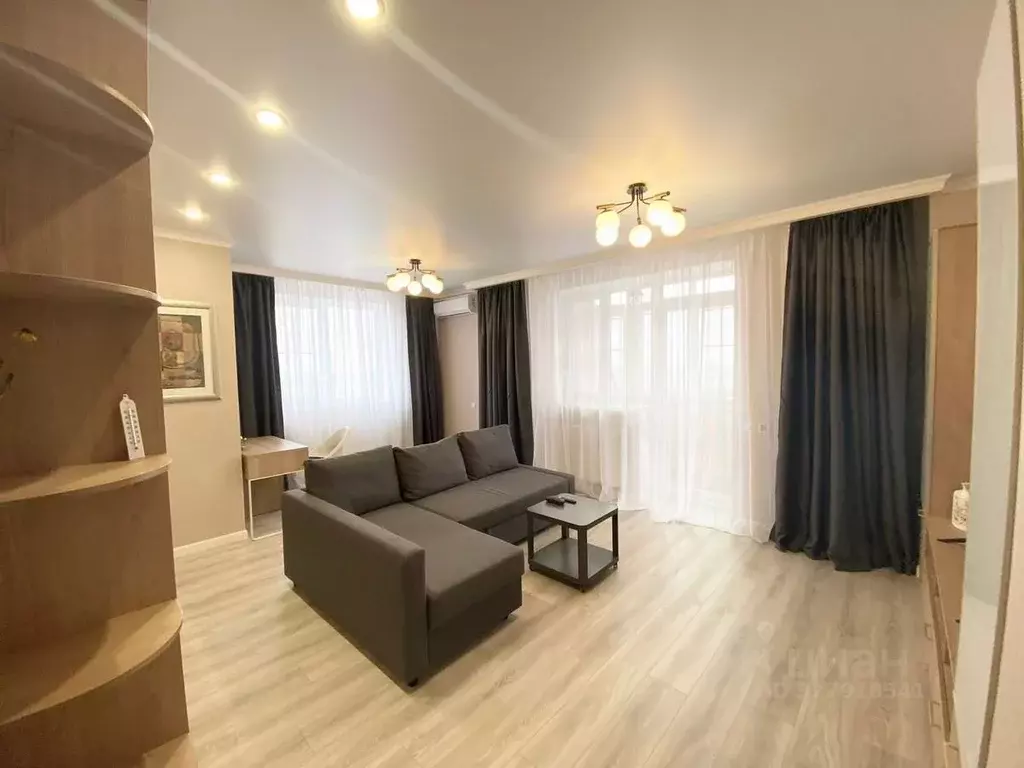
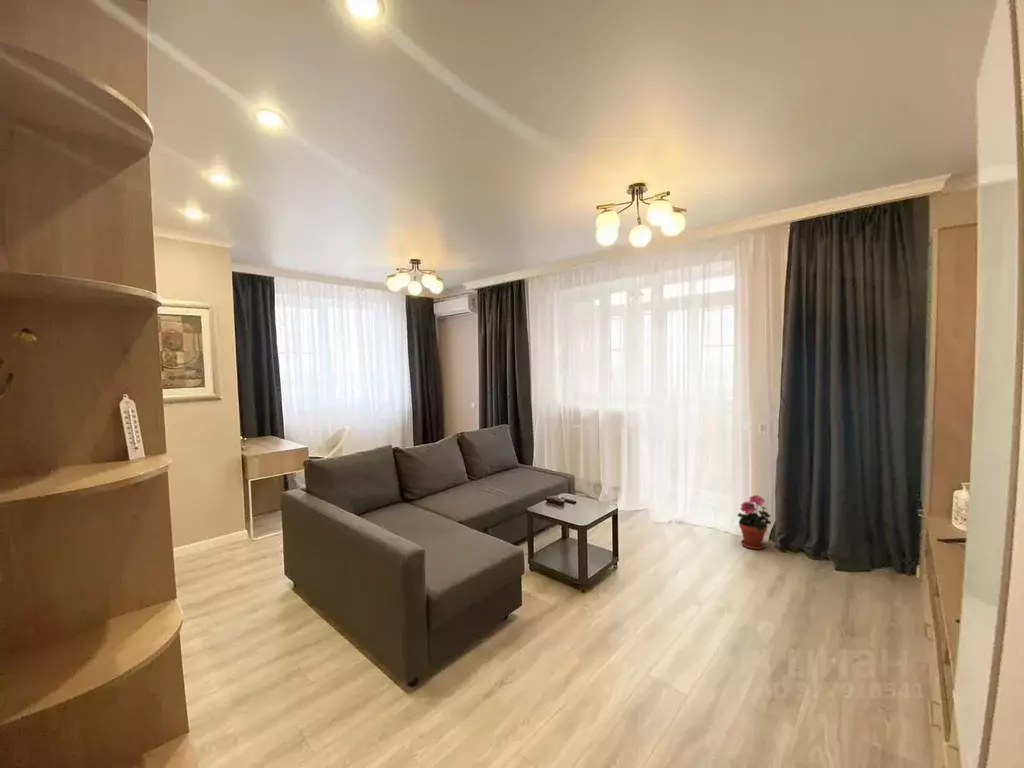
+ potted plant (753, 520)
